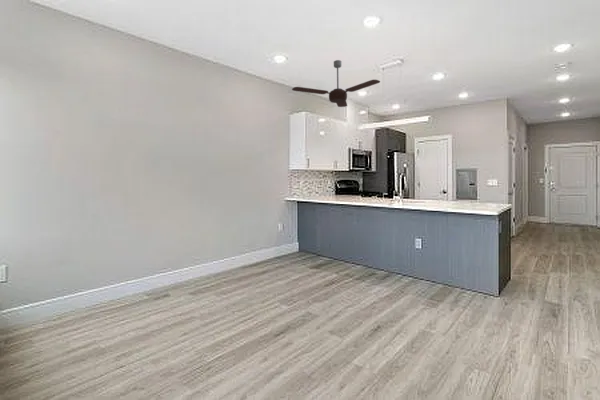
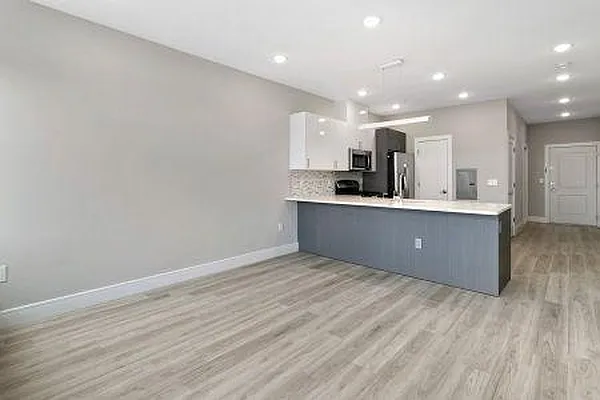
- ceiling fan (337, 83)
